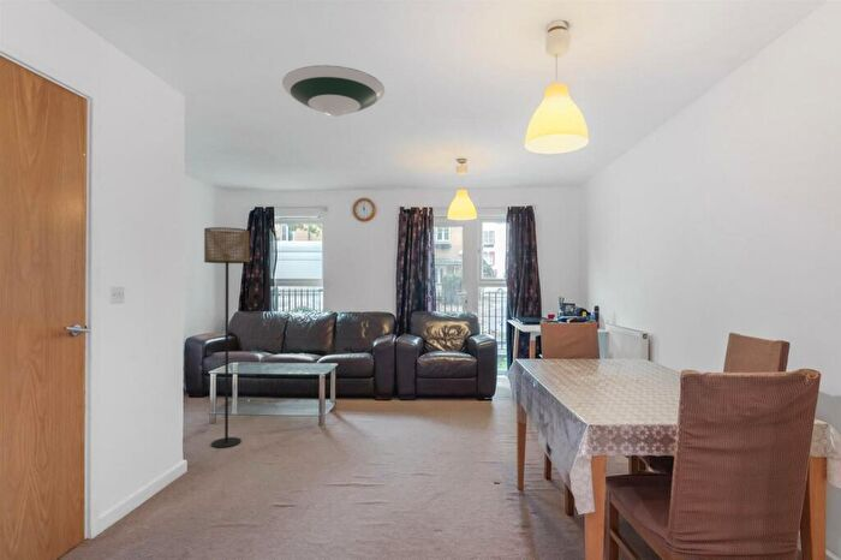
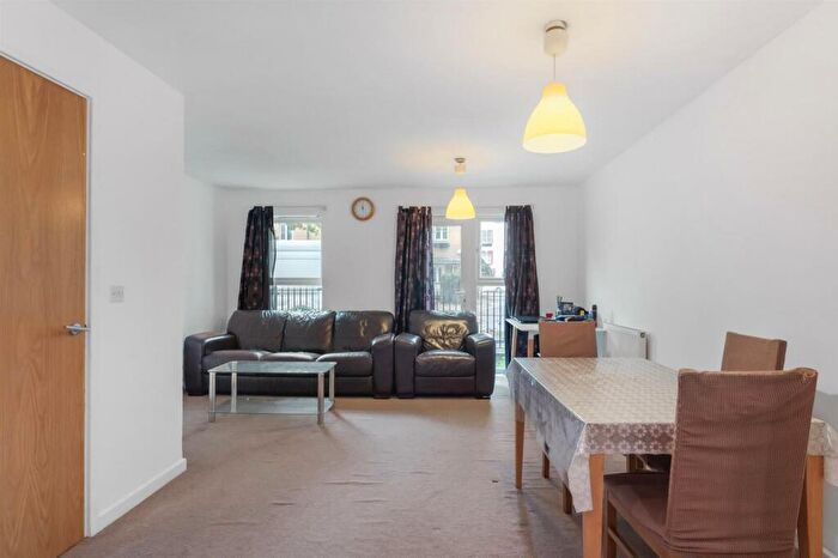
- floor lamp (226, 335)
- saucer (334, 100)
